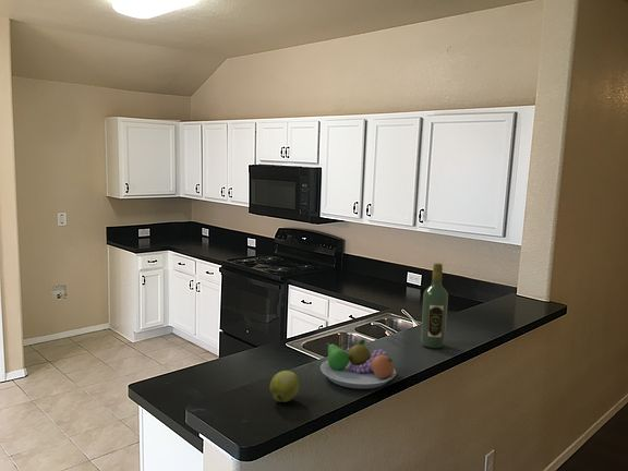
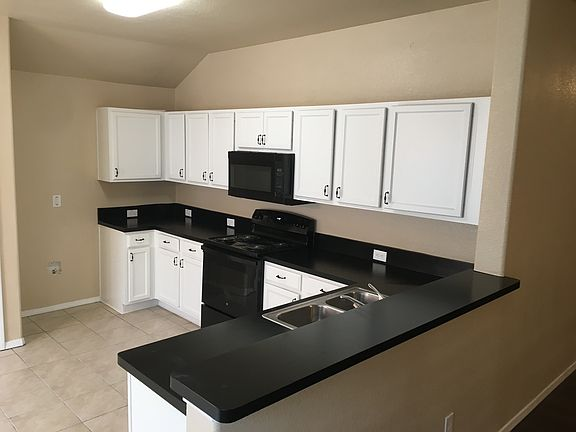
- fruit bowl (357, 361)
- apple (283, 386)
- wine bottle (435, 304)
